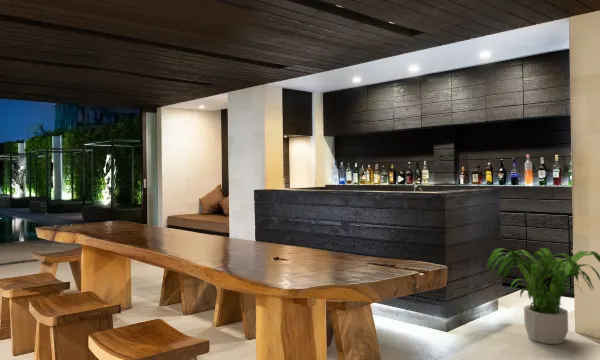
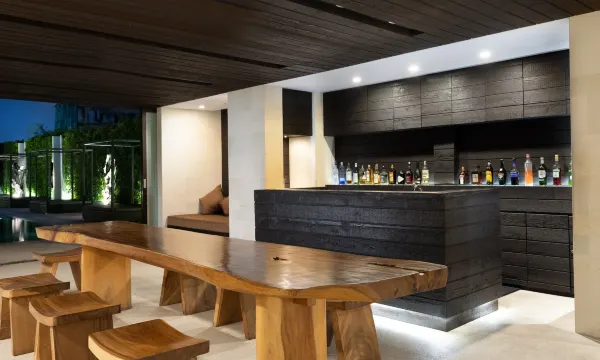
- potted plant (549, 294)
